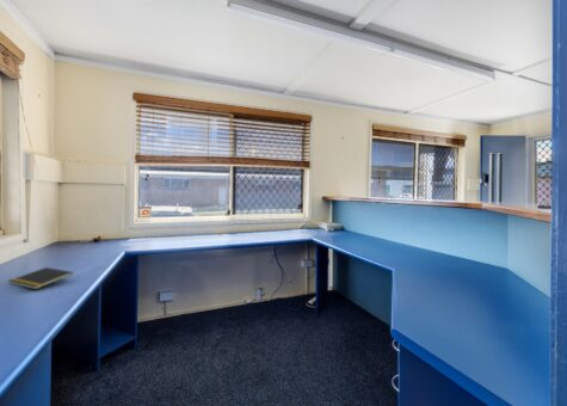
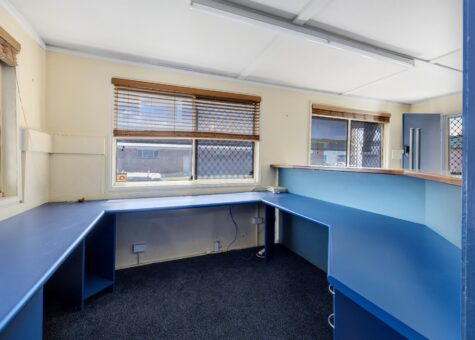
- notepad (41, 277)
